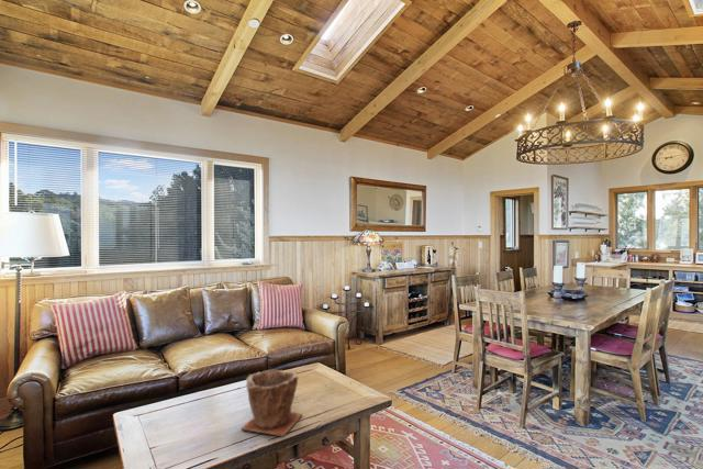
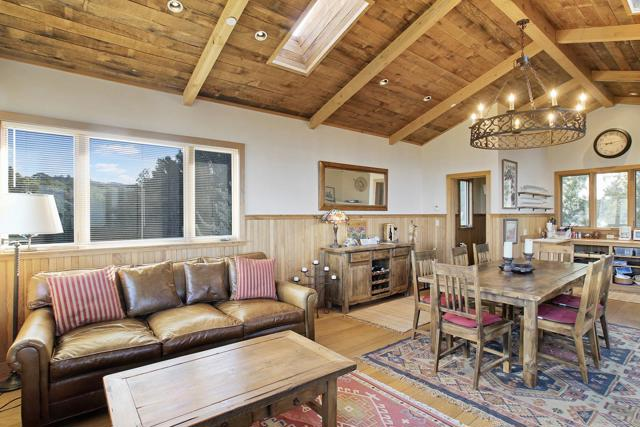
- plant pot (272, 398)
